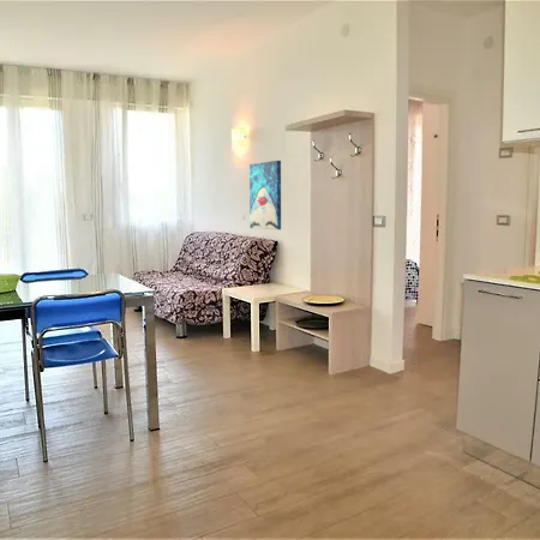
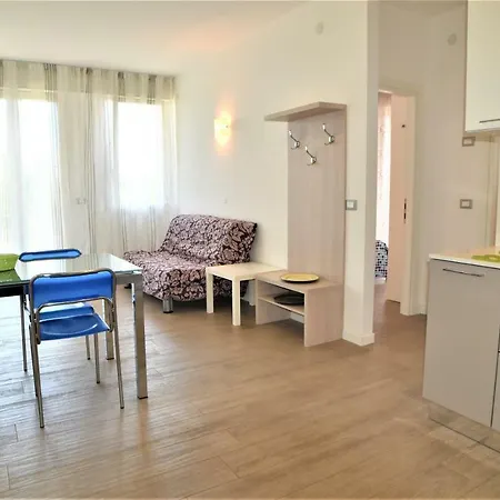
- wall art (264, 196)
